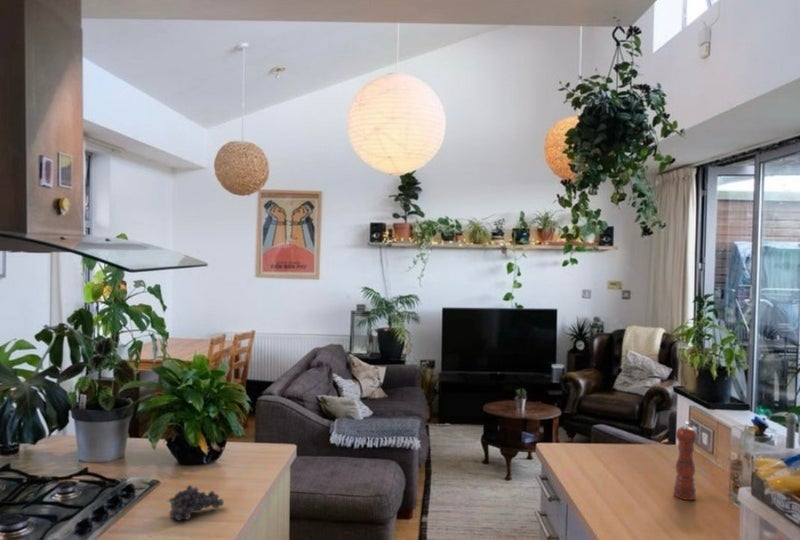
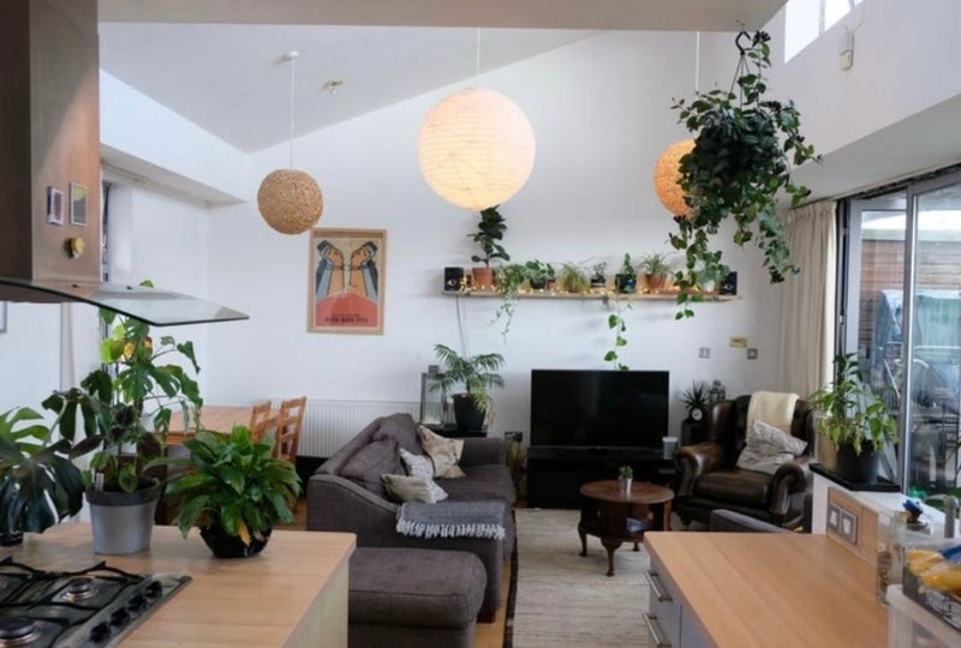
- fruit (194, 498)
- pepper mill (685, 459)
